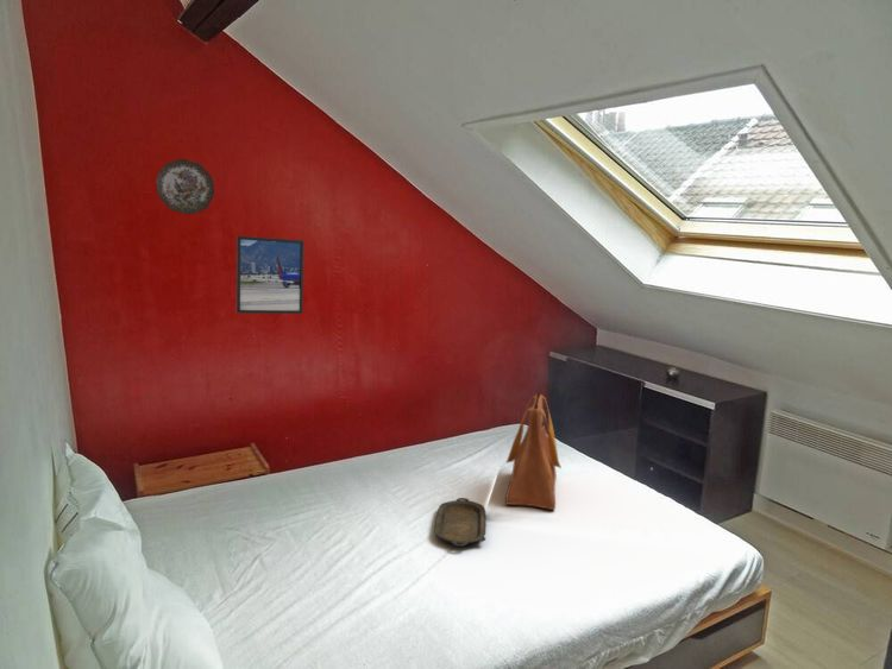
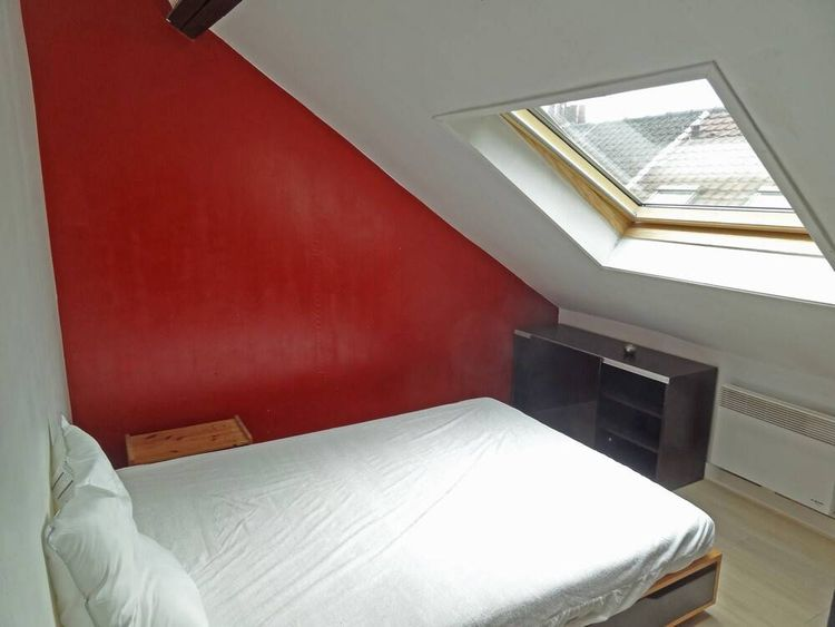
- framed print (270, 276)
- tote bag (534, 446)
- decorative plate (186, 187)
- serving tray (460, 522)
